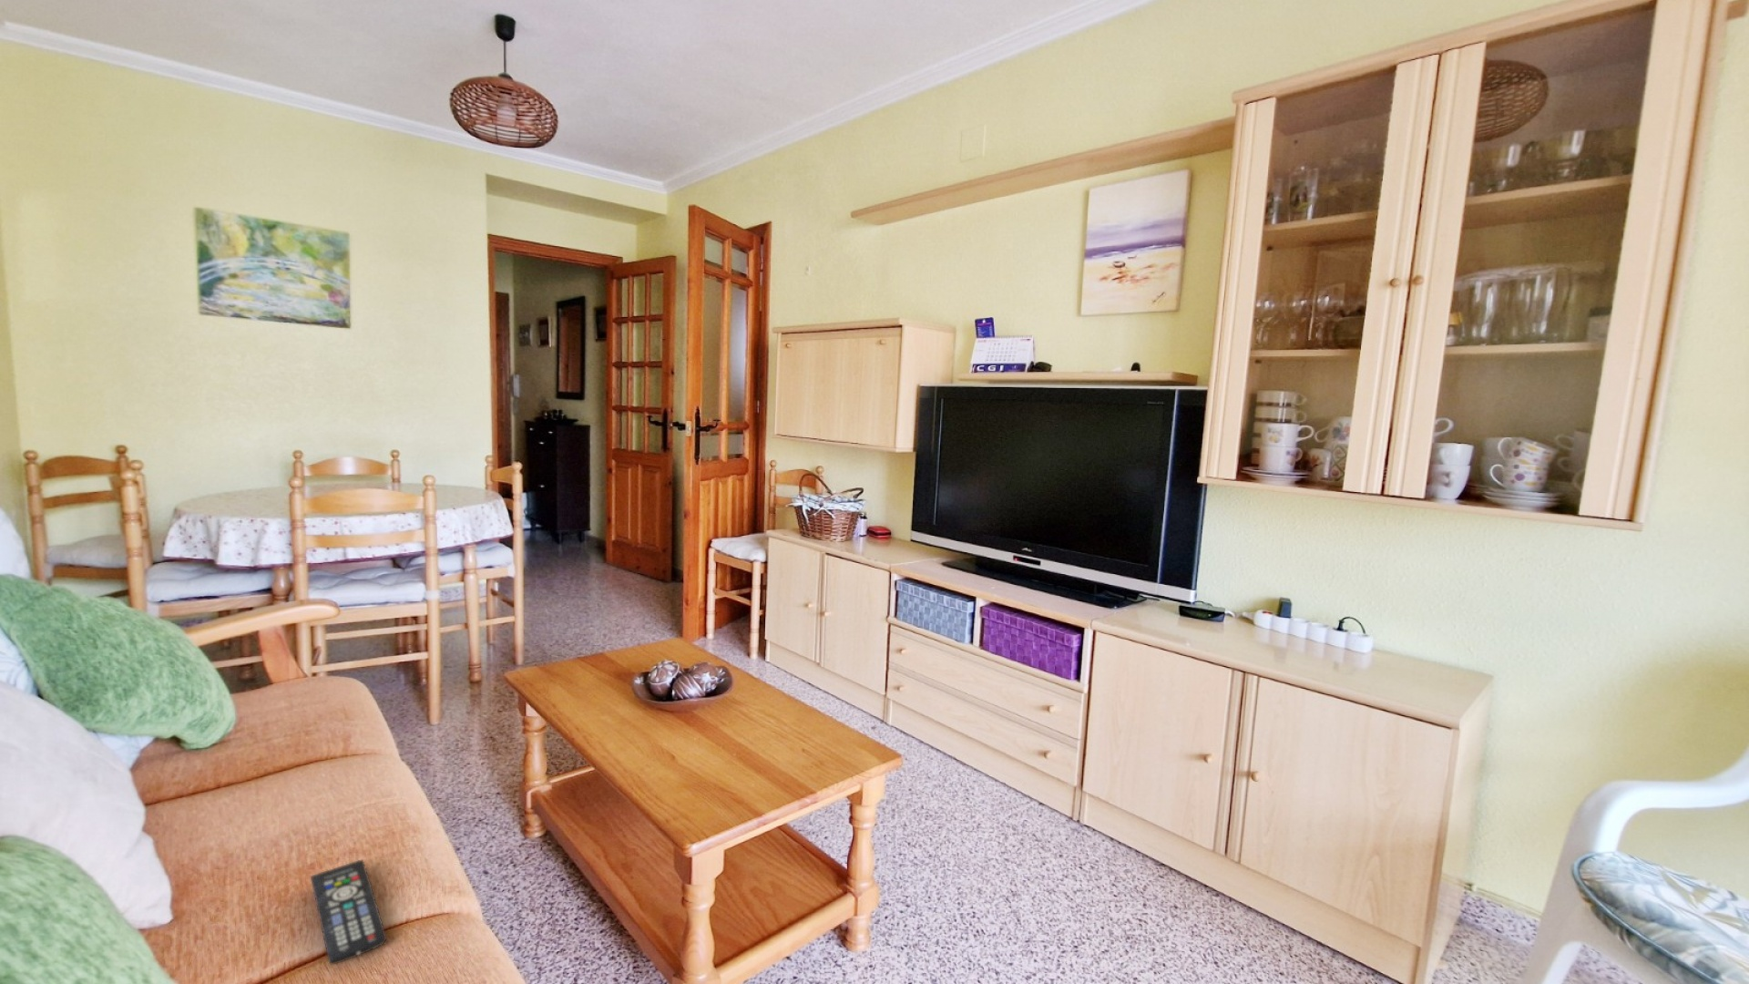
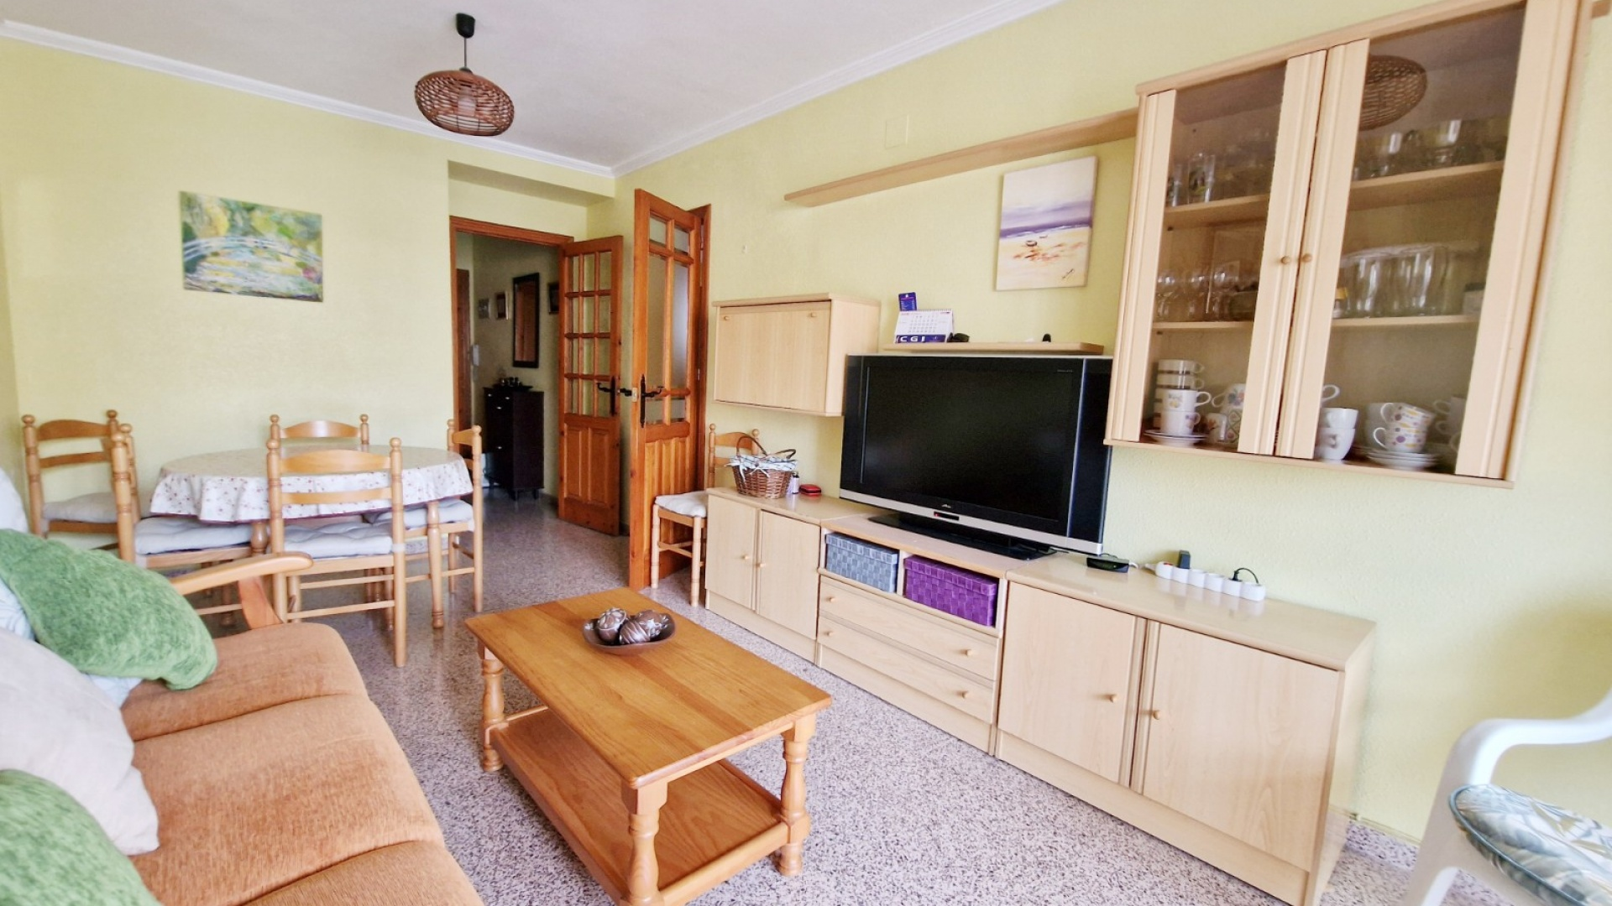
- remote control (346, 907)
